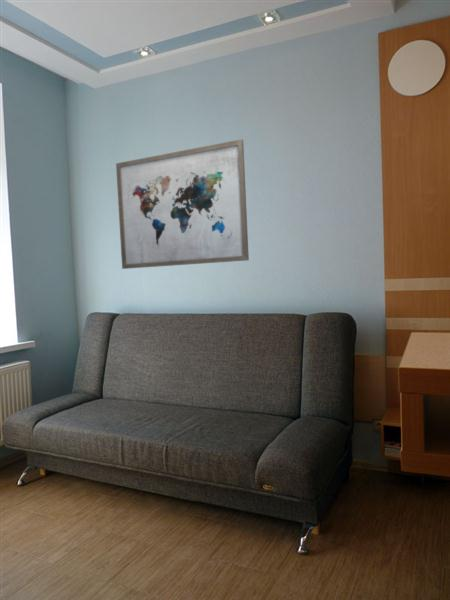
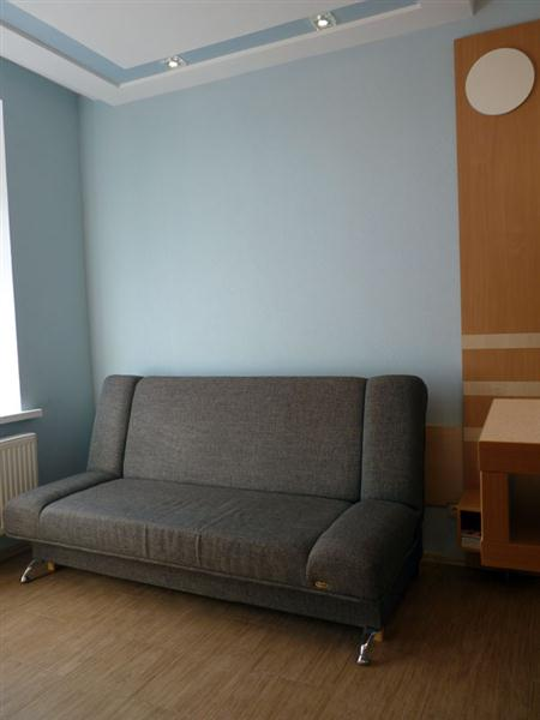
- wall art (178, 208)
